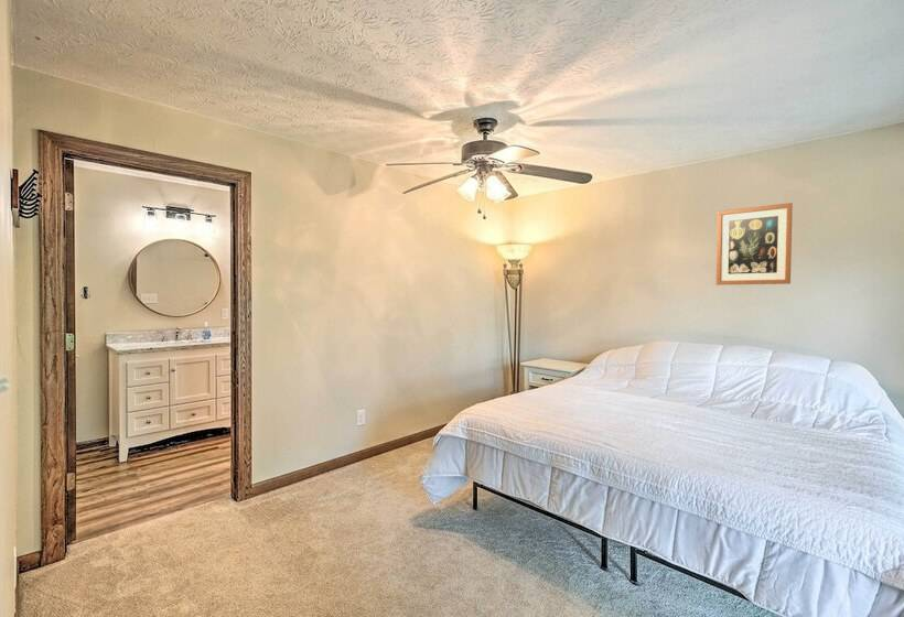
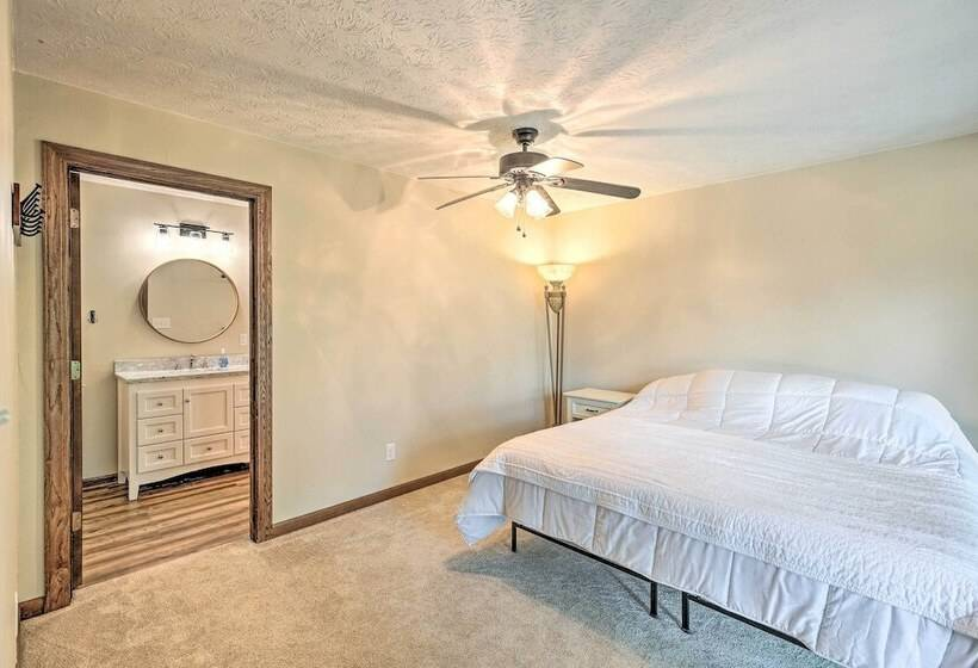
- wall art (752, 246)
